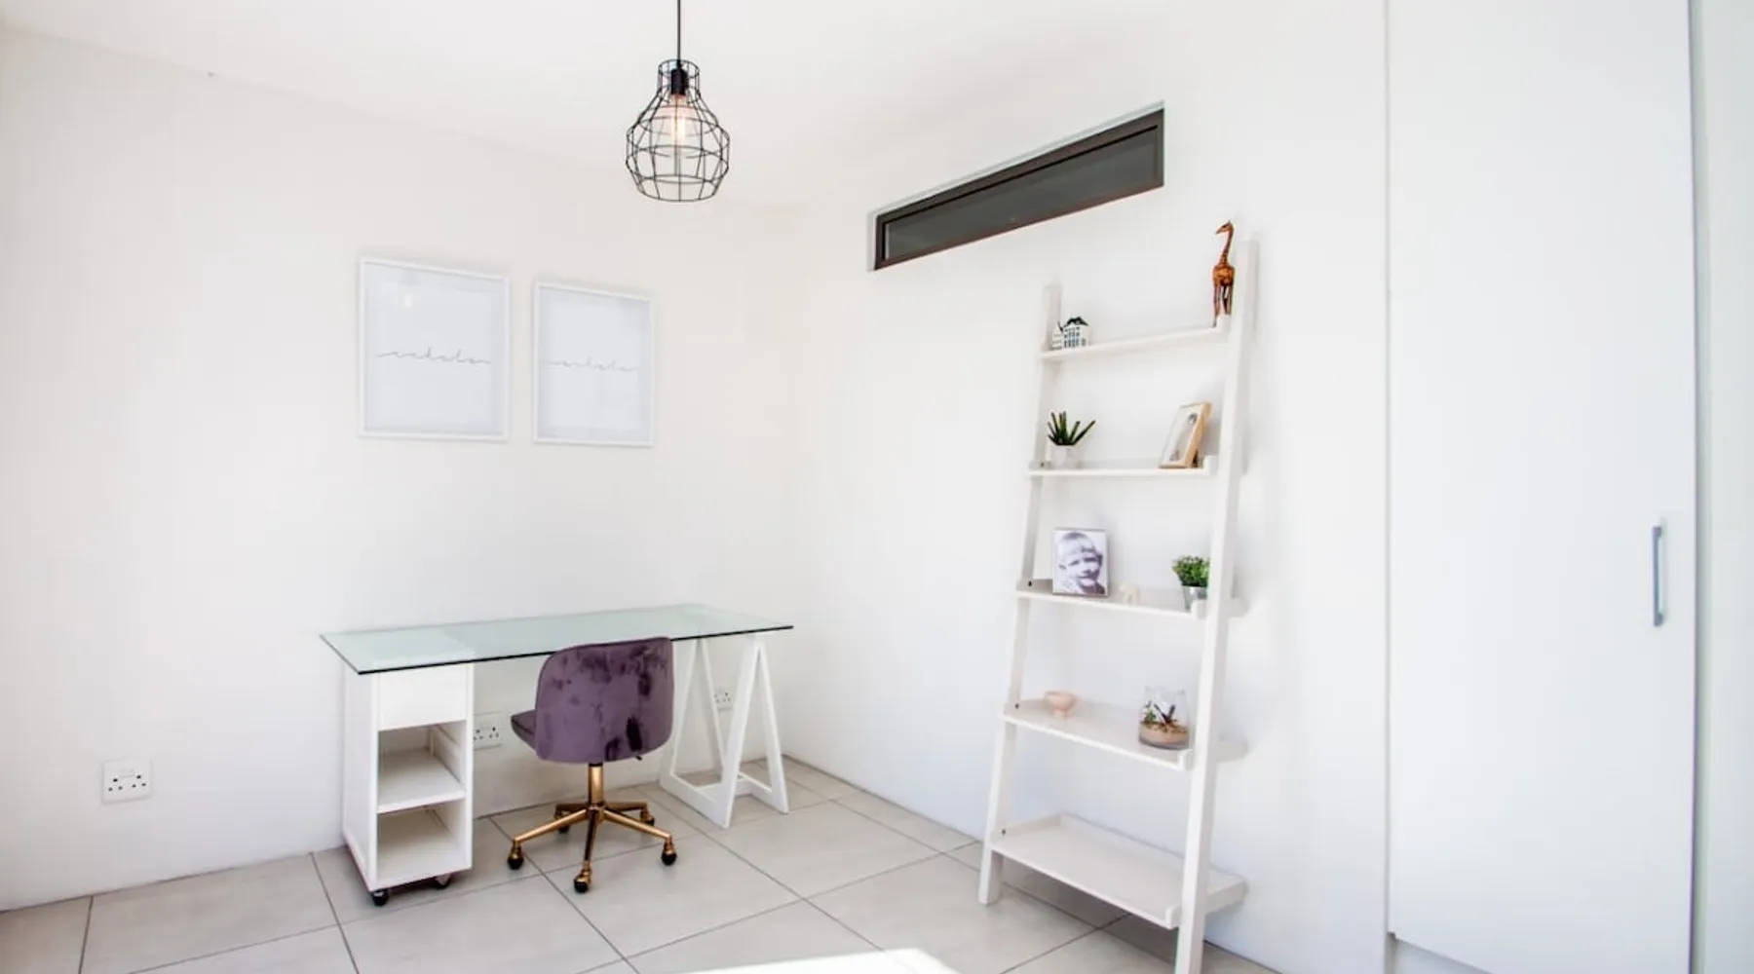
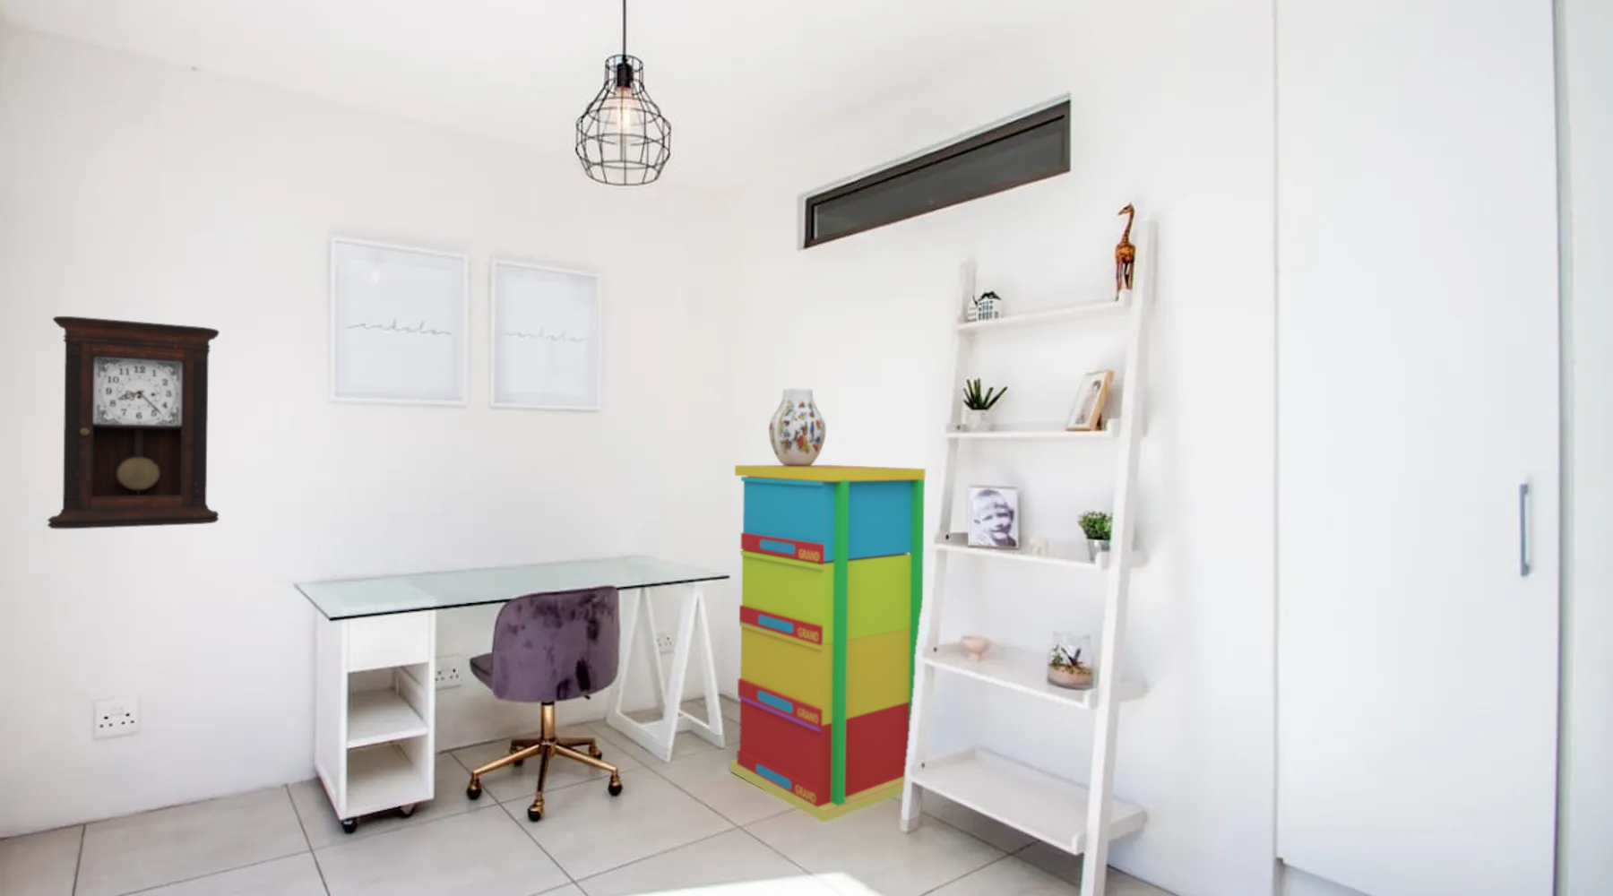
+ storage cabinet (825, 622)
+ vase (797, 427)
+ pendulum clock (139, 424)
